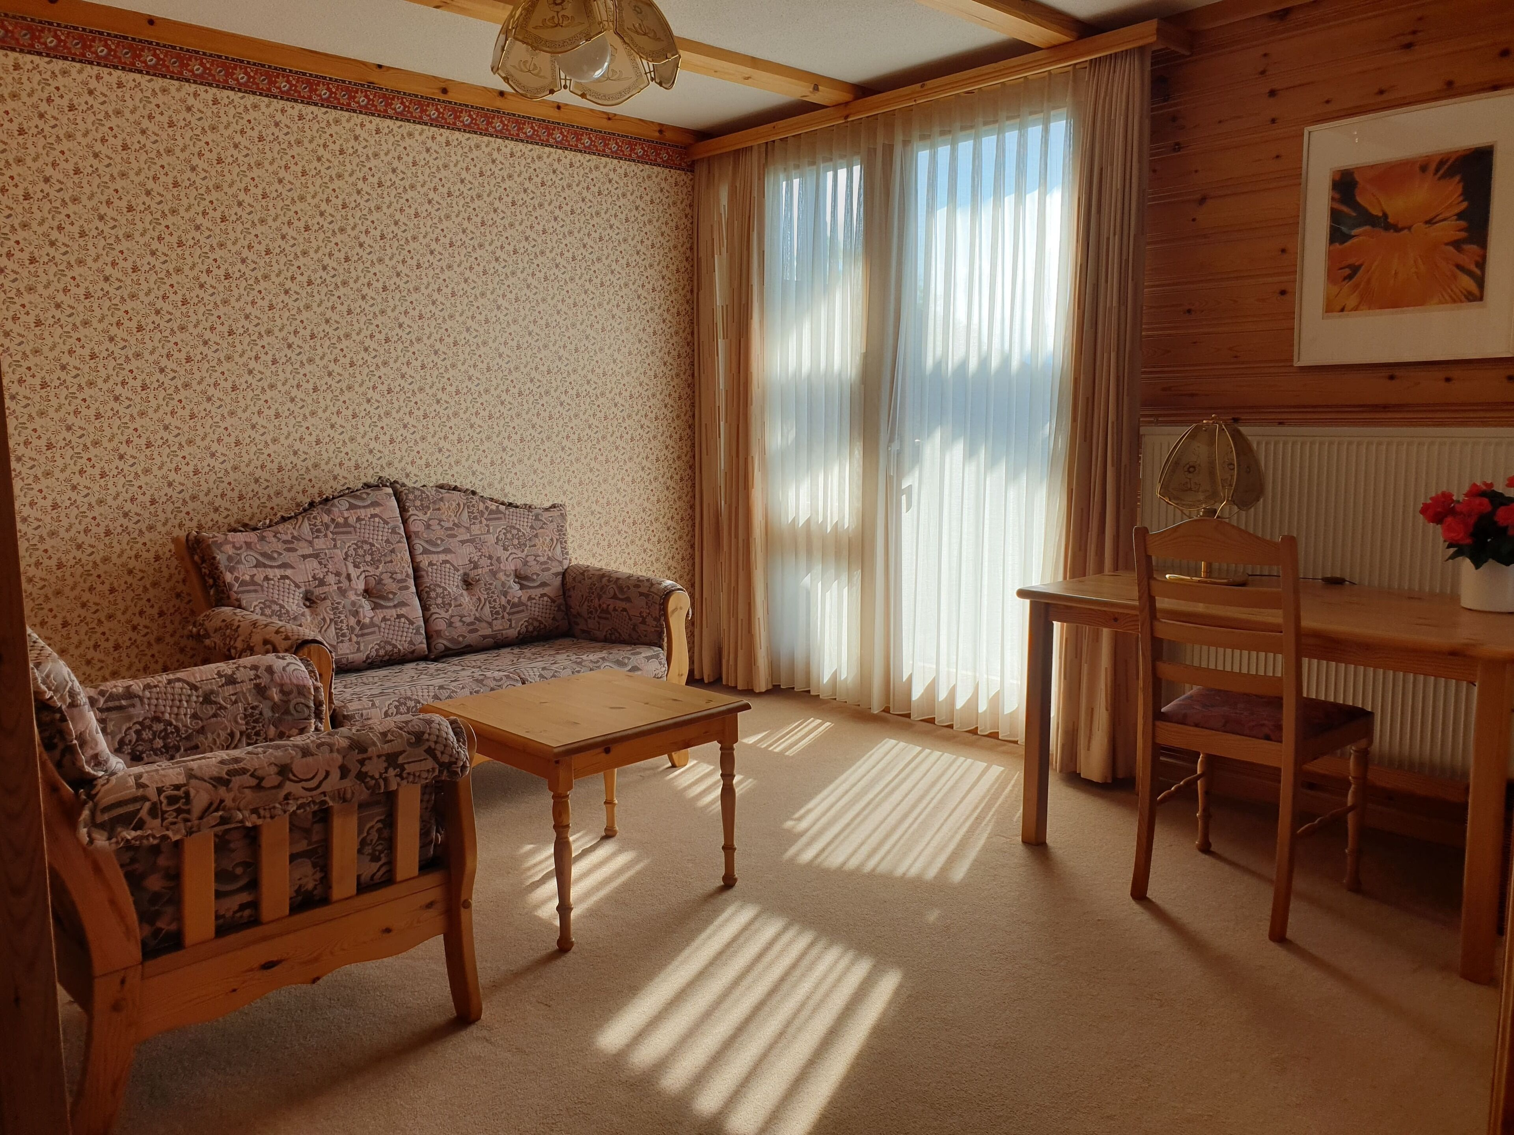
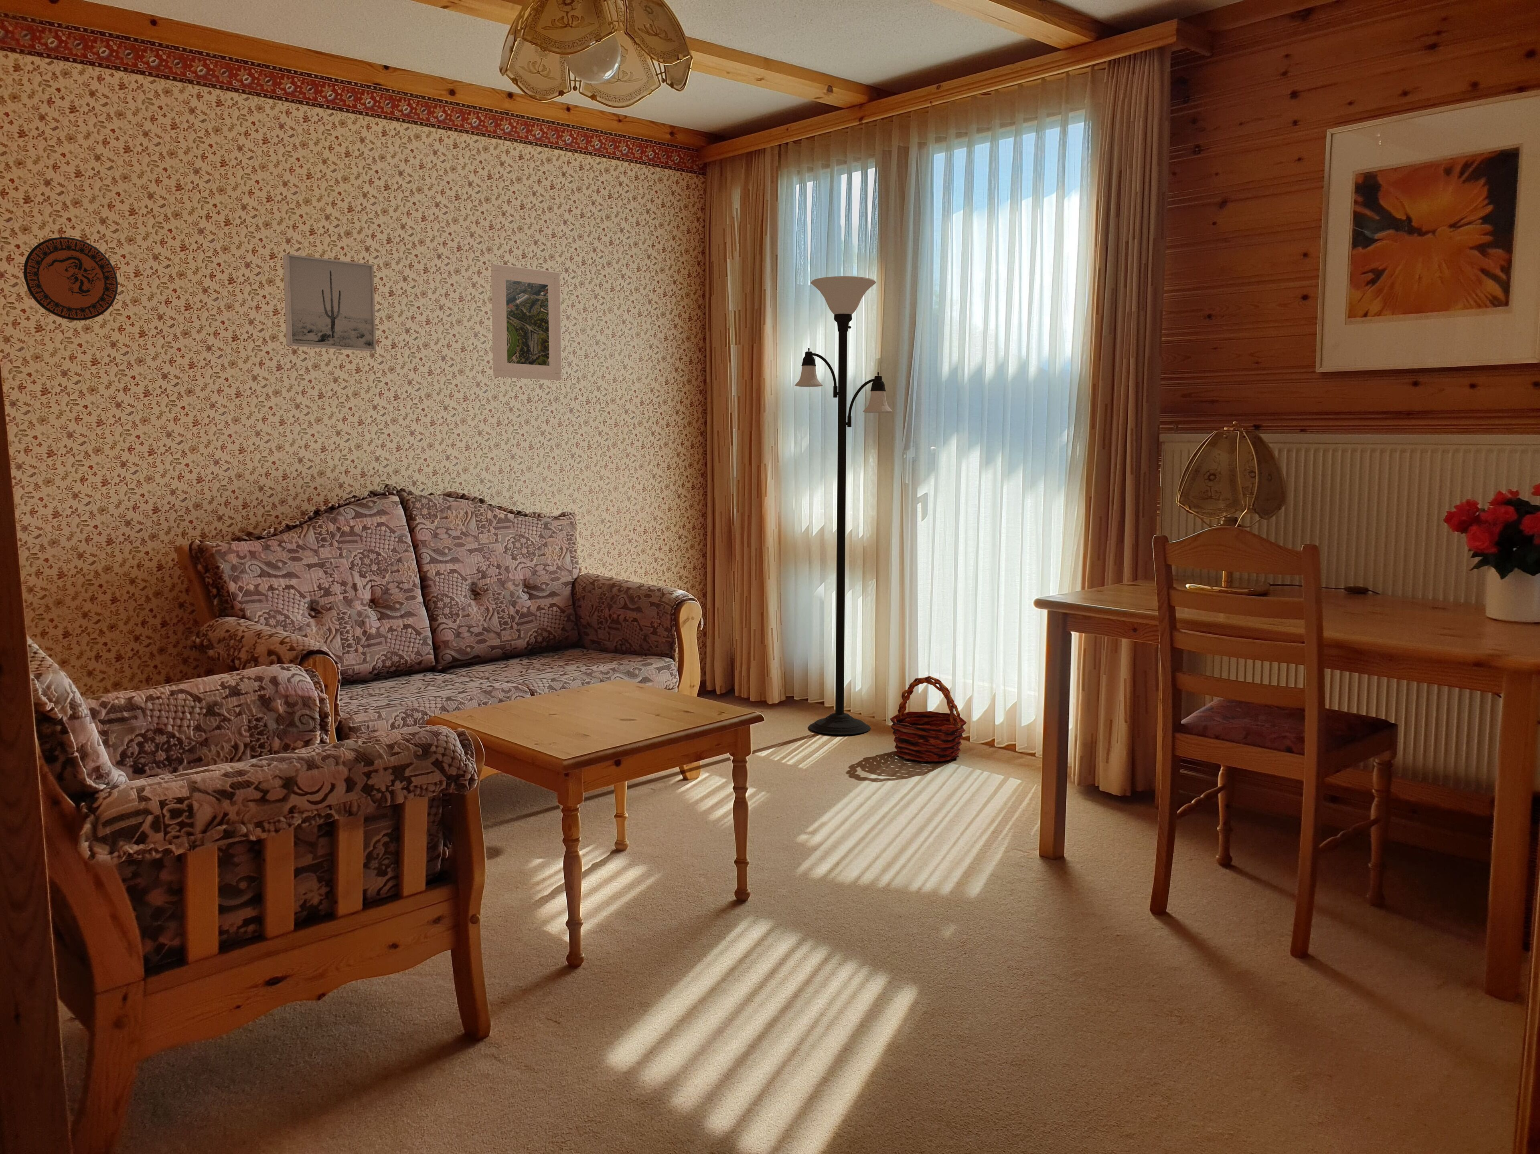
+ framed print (527, 324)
+ wall art (331, 304)
+ floor lamp (842, 508)
+ decorative plate (72, 279)
+ basket (928, 715)
